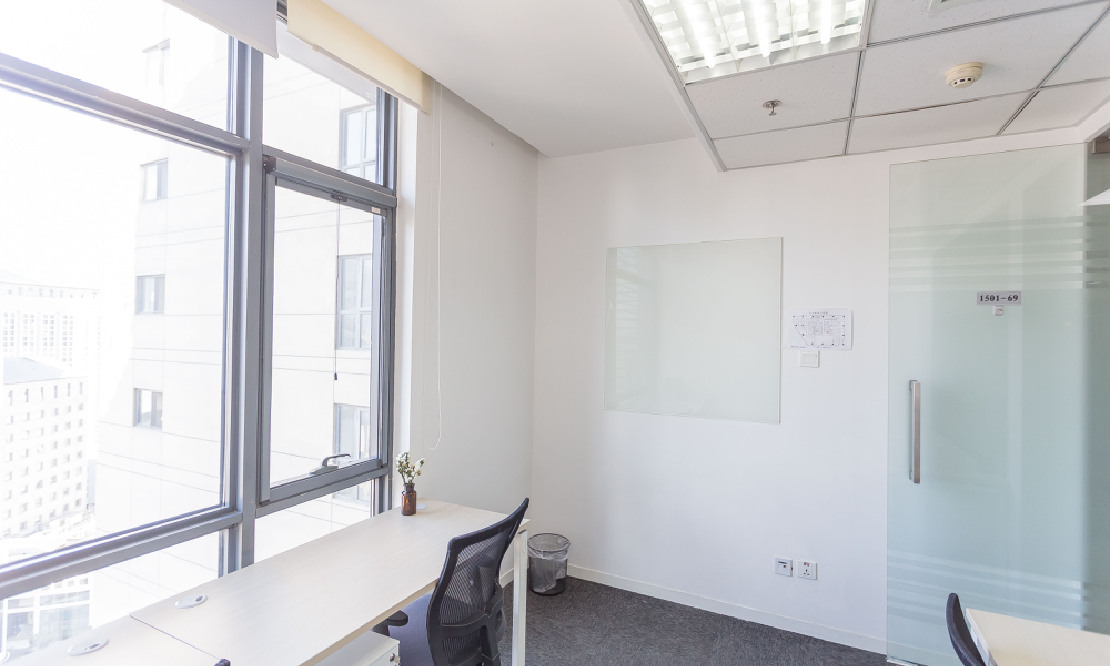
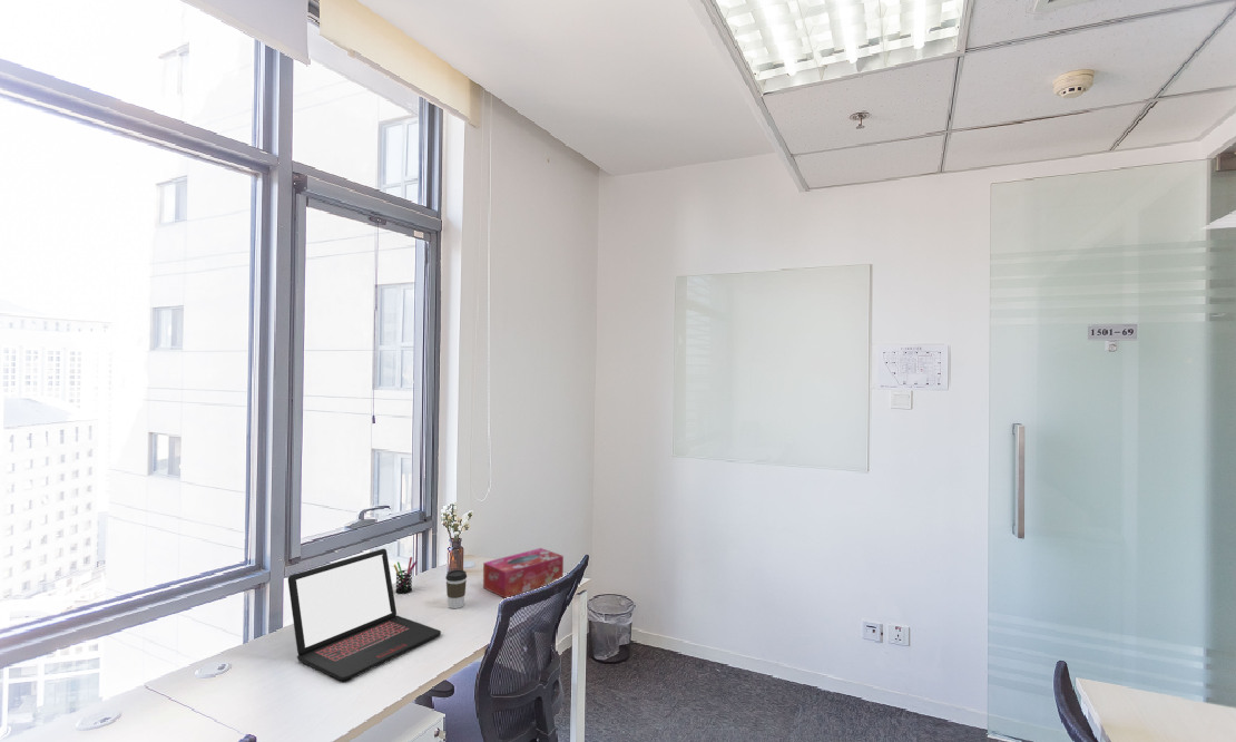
+ pen holder (404, 574)
+ laptop (367, 606)
+ tissue box (523, 570)
+ coffee cup (455, 588)
